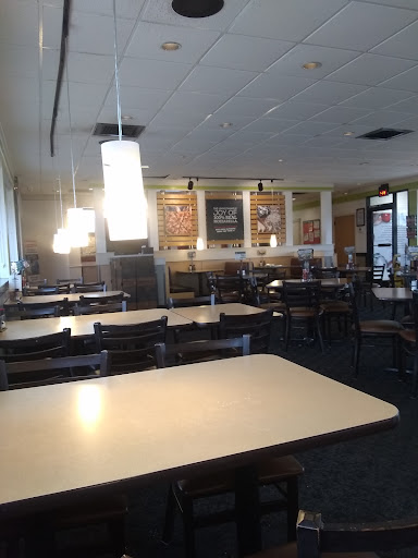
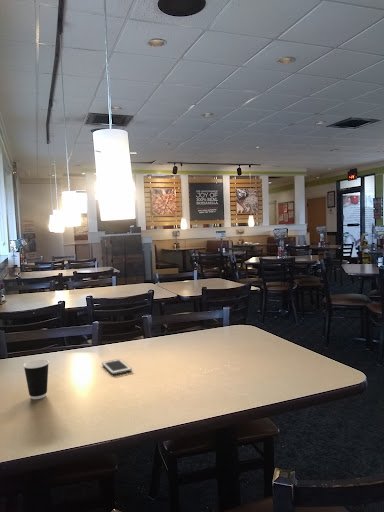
+ cell phone (116, 366)
+ dixie cup (37, 379)
